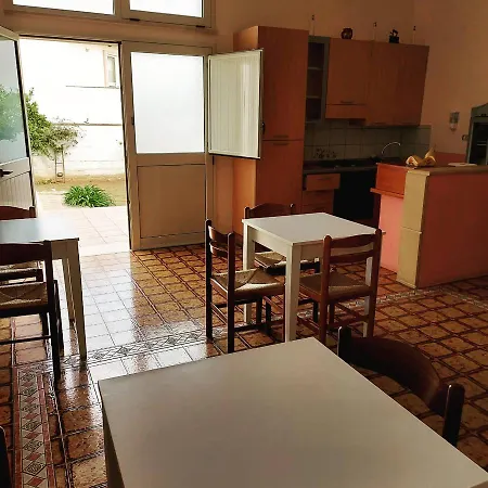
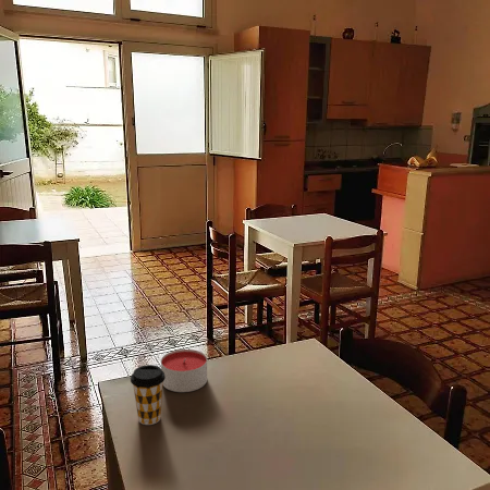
+ candle (184, 369)
+ coffee cup (148, 395)
